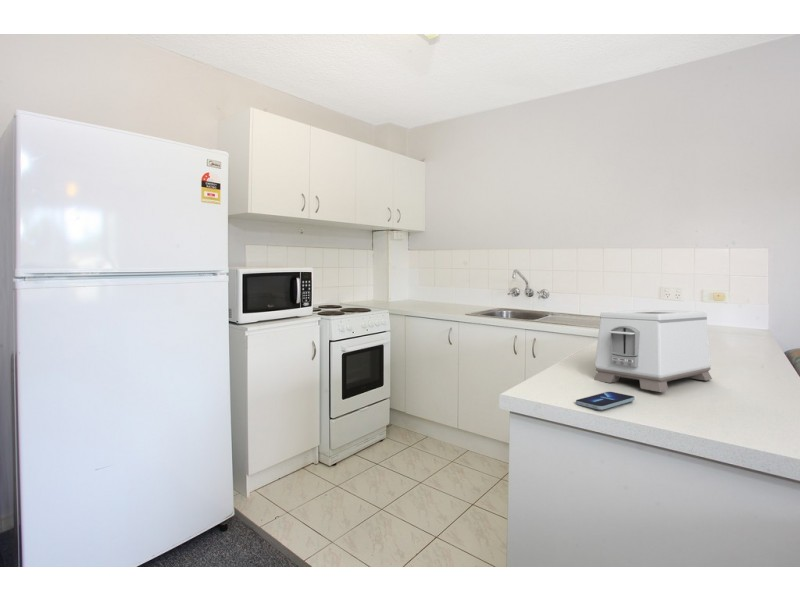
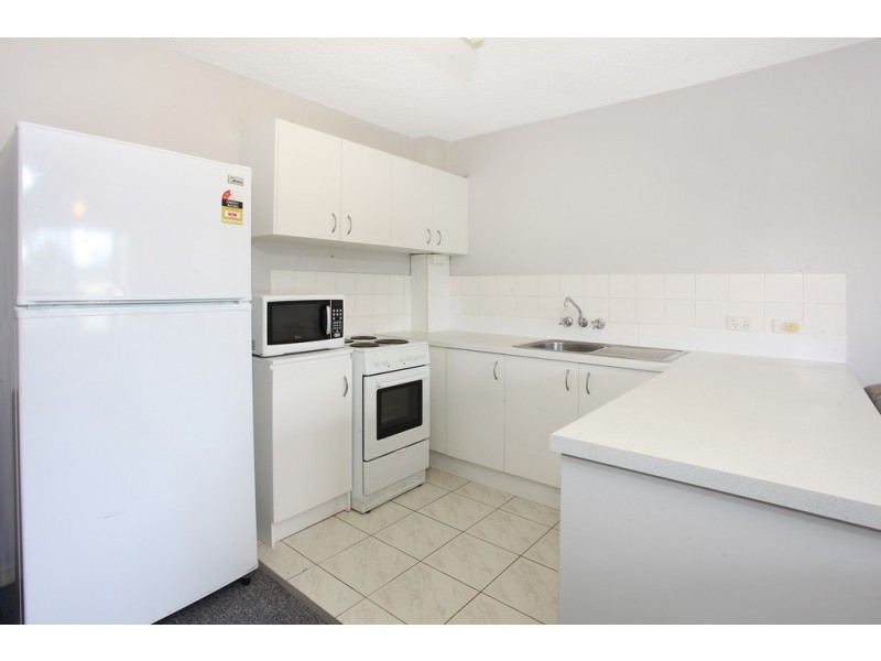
- smartphone (605, 400)
- toaster (650, 346)
